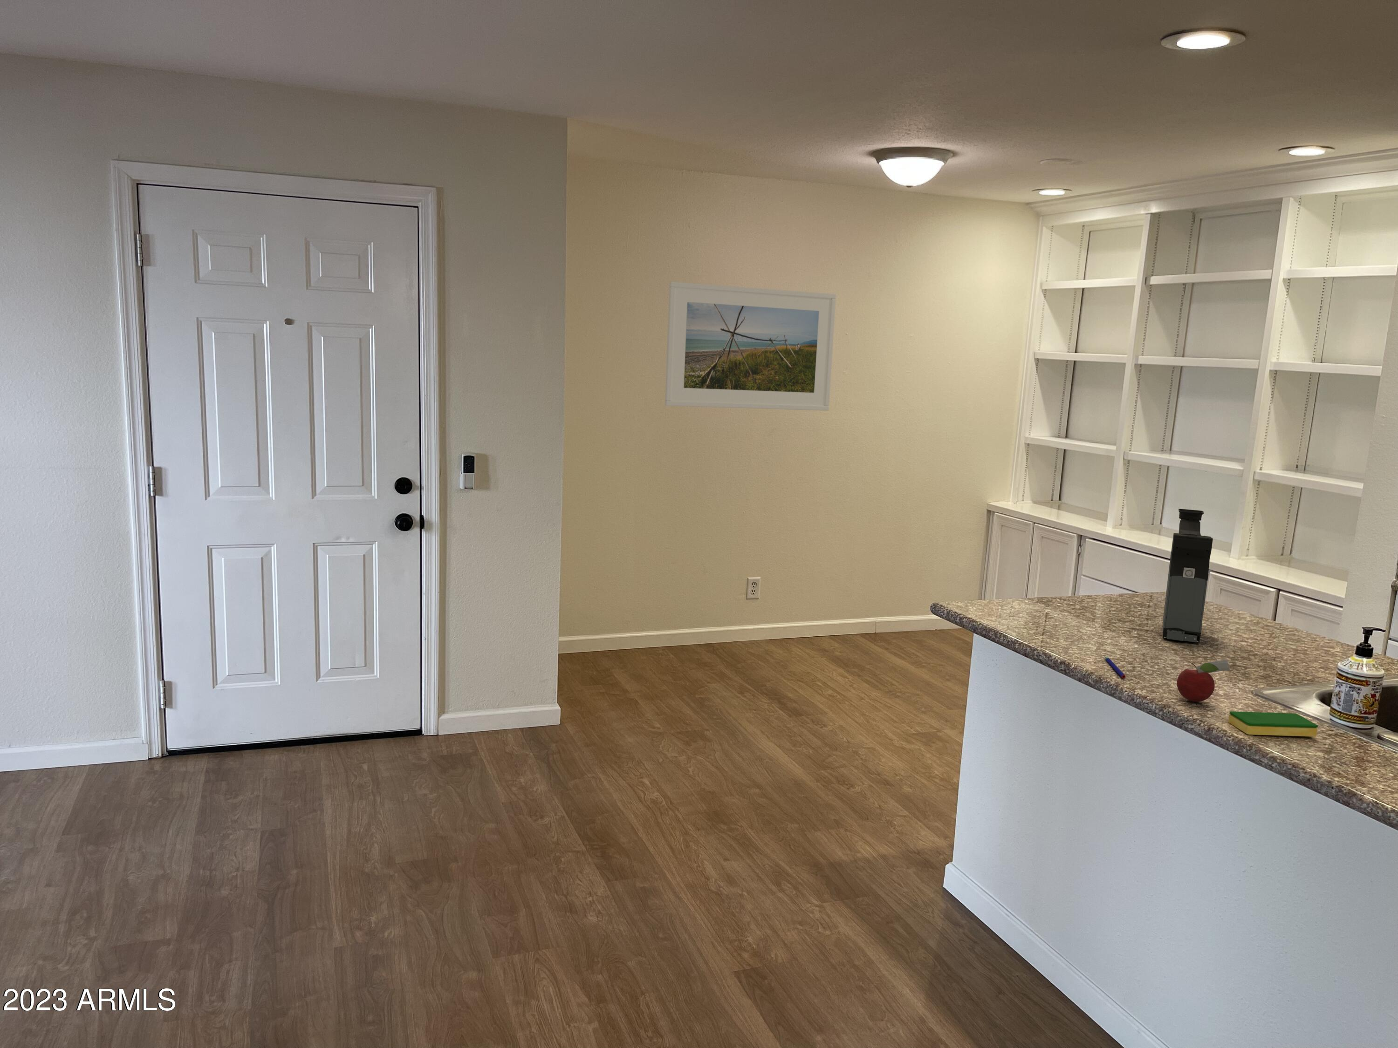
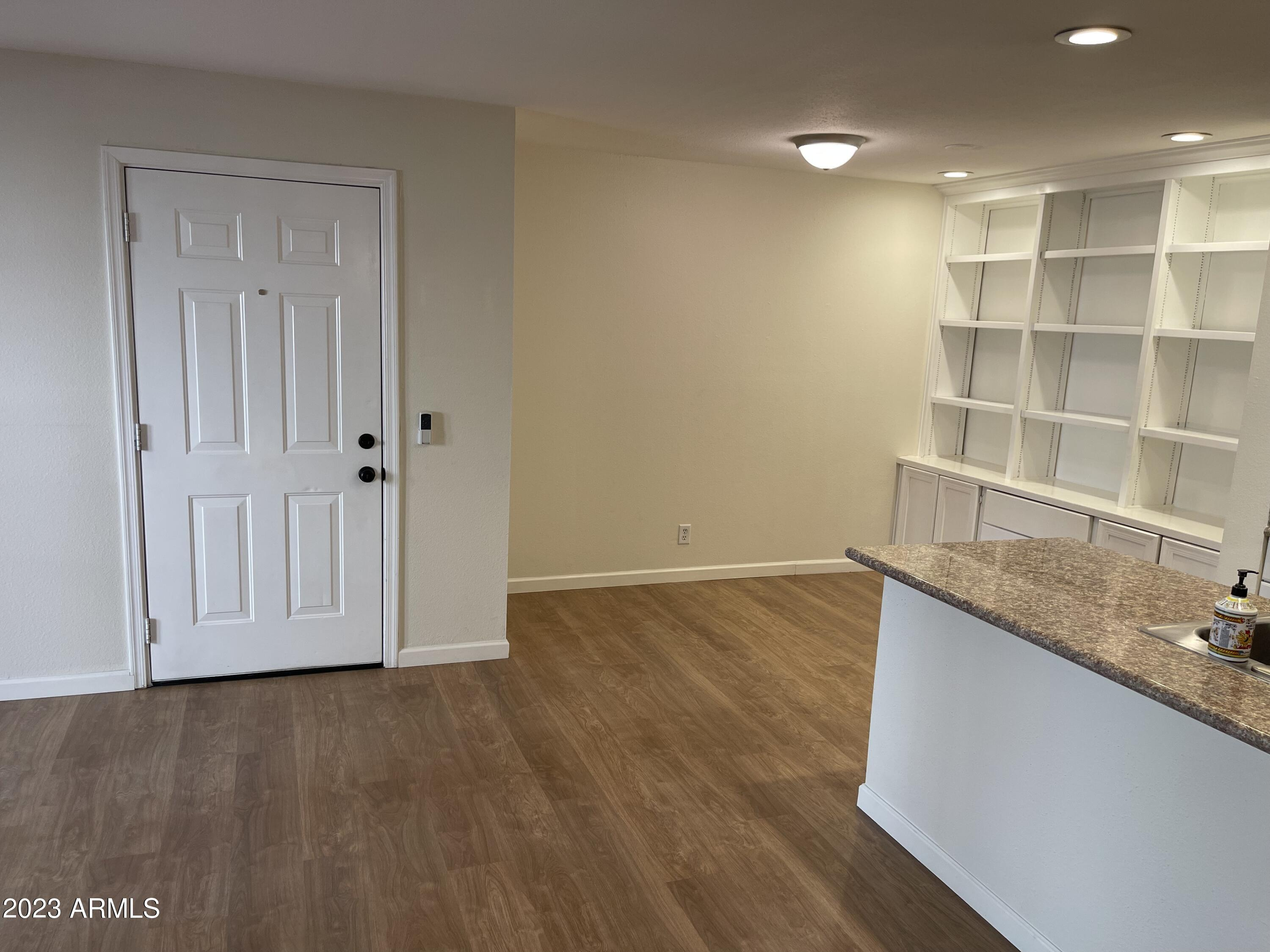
- fruit (1201, 678)
- dish sponge (1273, 724)
- pen (1114, 667)
- coffee maker (1188, 574)
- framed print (752, 348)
